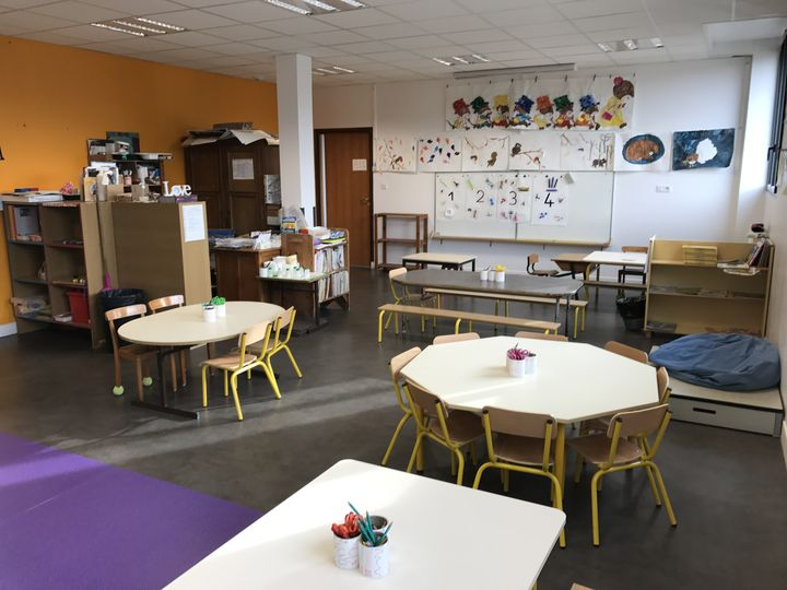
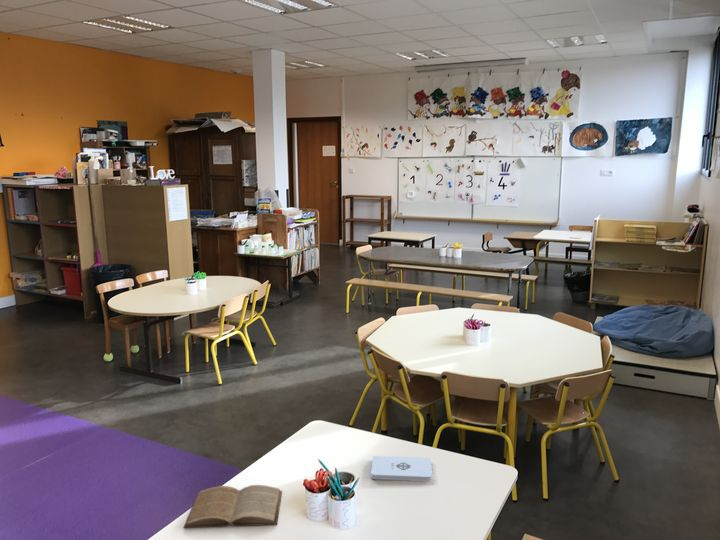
+ notepad (401, 468)
+ book (235, 504)
